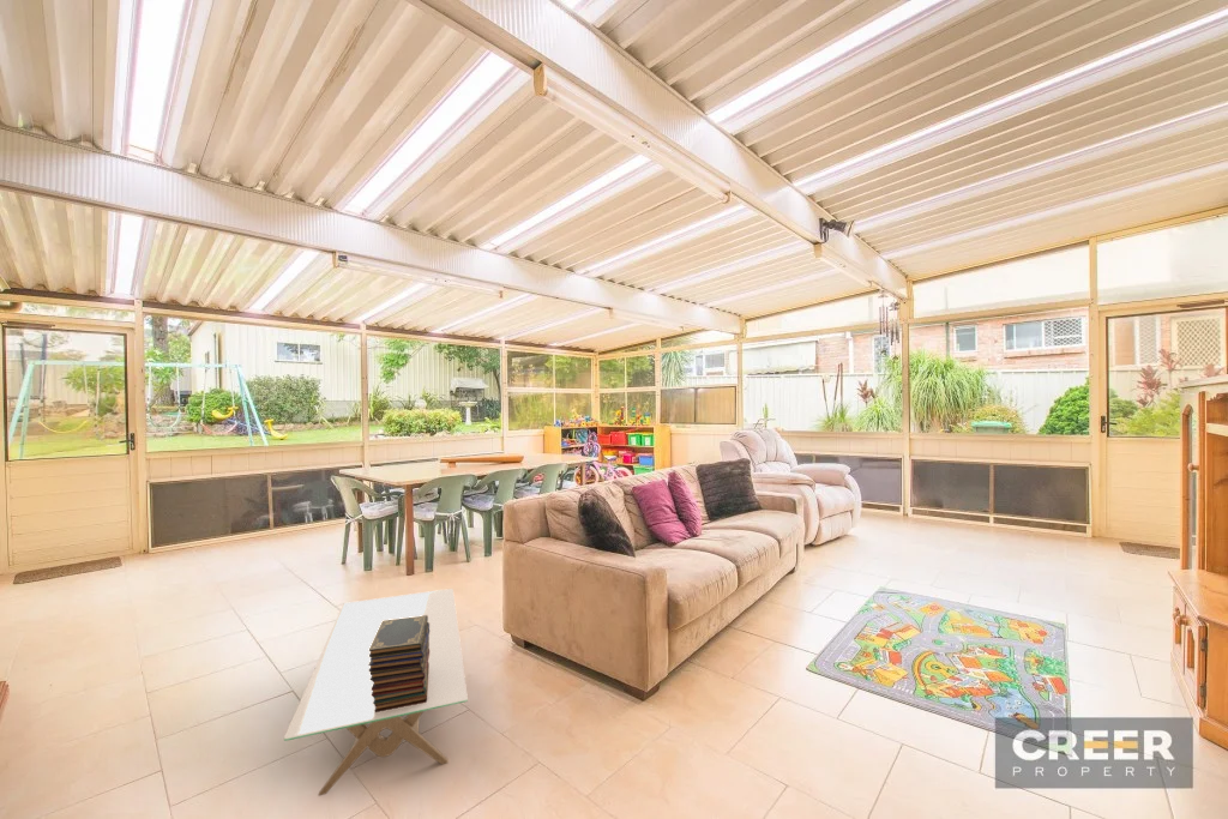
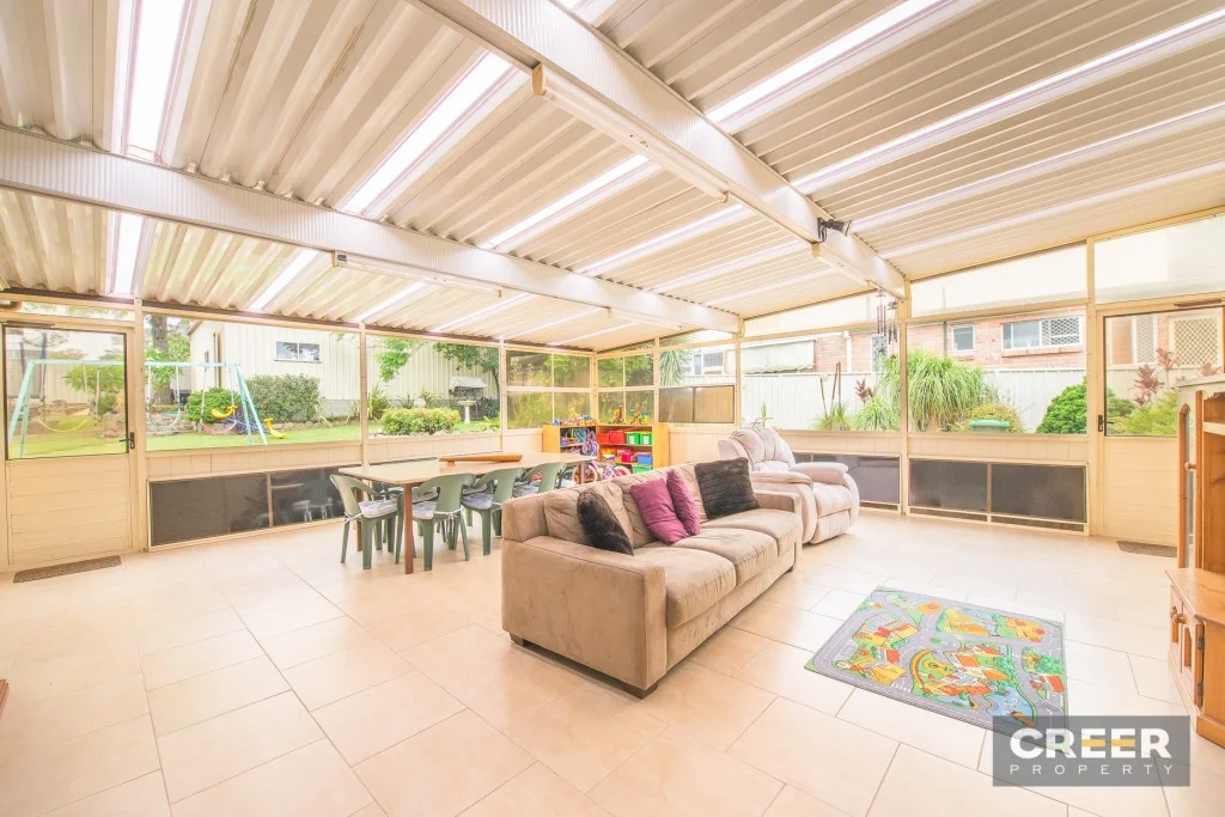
- book stack (401, 658)
- coffee table (372, 682)
